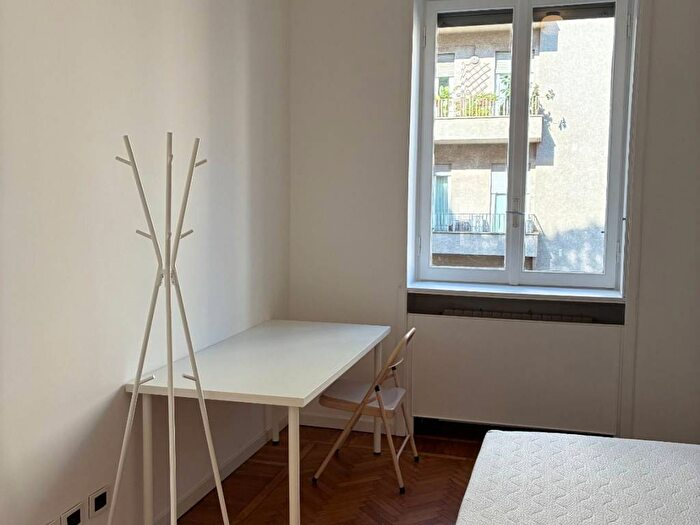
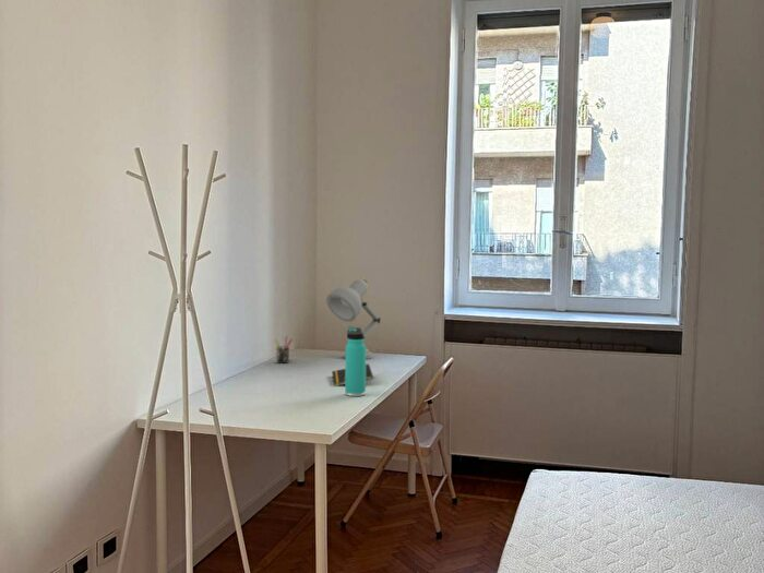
+ thermos bottle (355, 360)
+ desk lamp (354, 319)
+ pen holder (282, 349)
+ notepad (345, 374)
